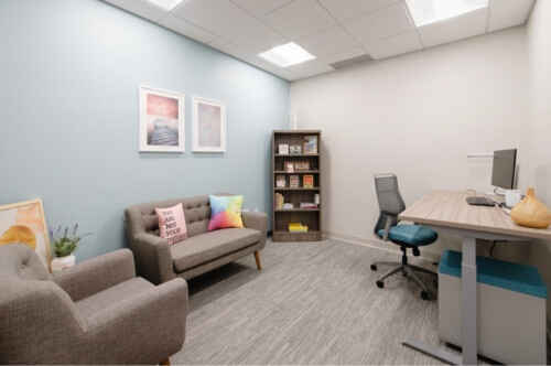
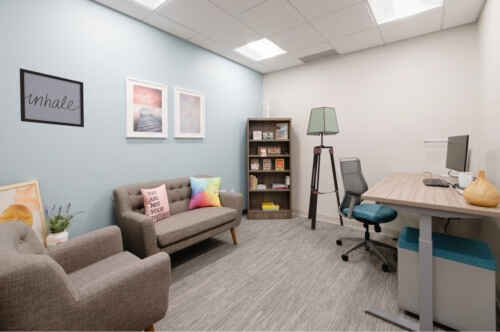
+ wall art (54, 100)
+ floor lamp (319, 166)
